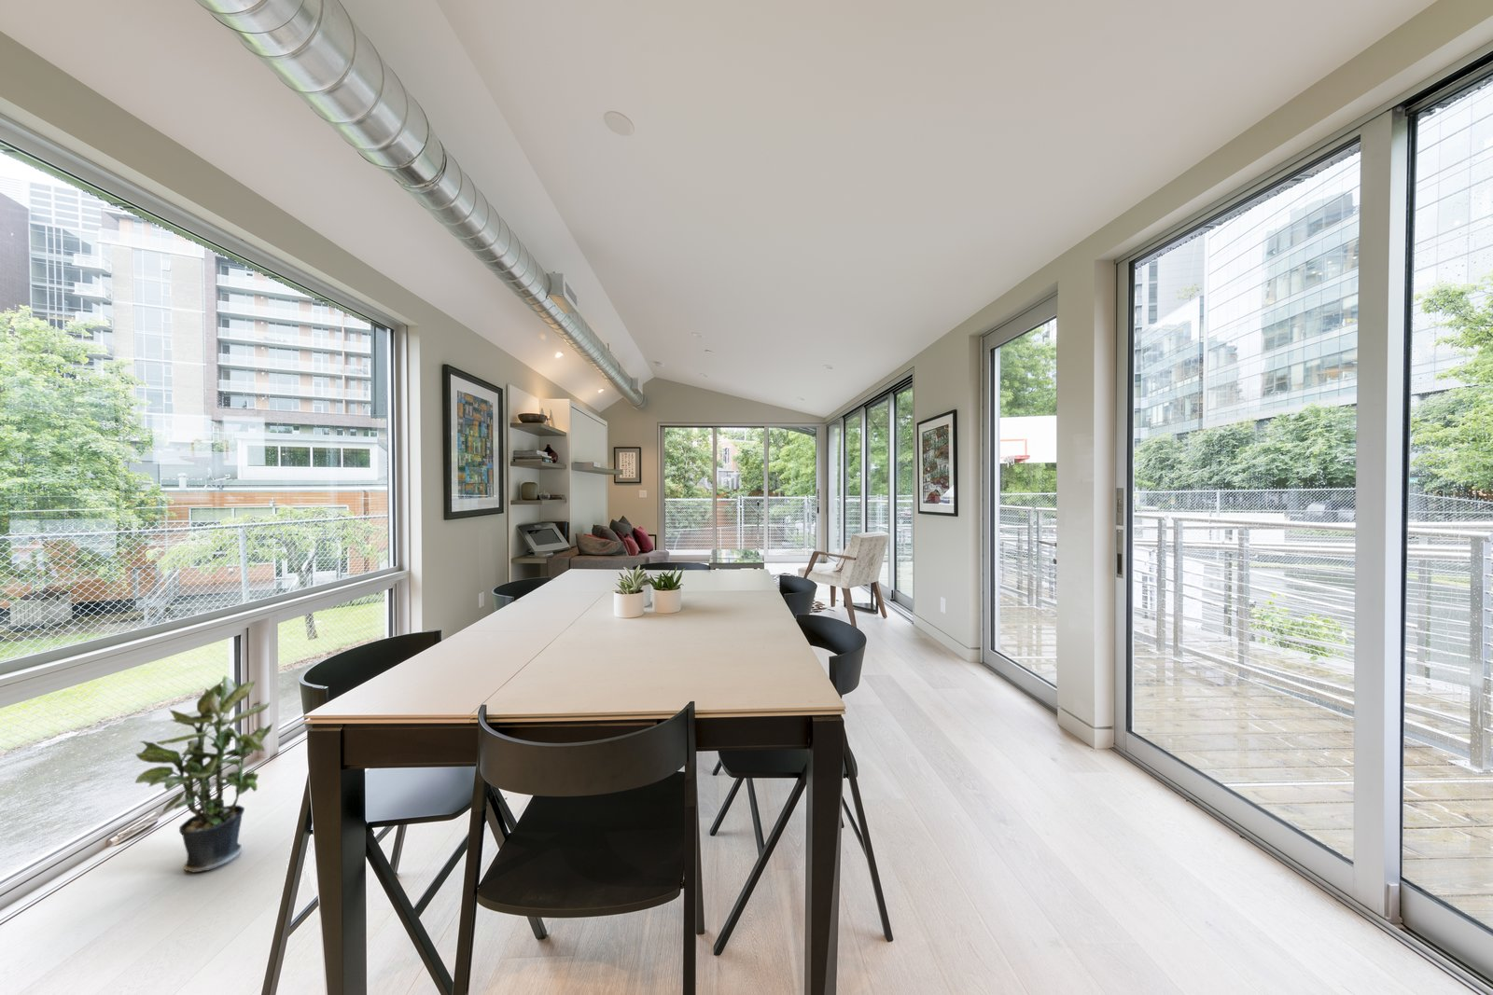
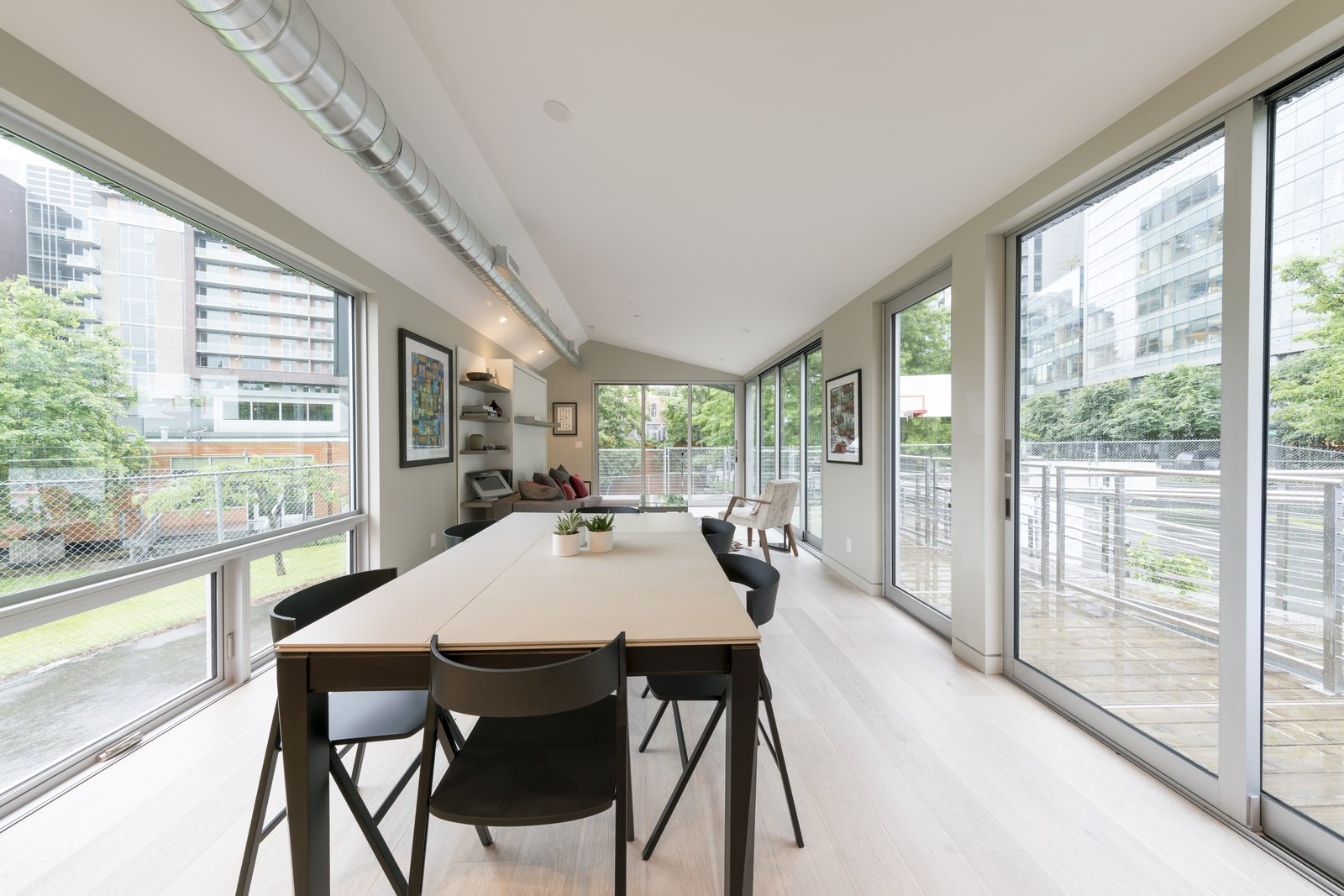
- potted plant (209, 770)
